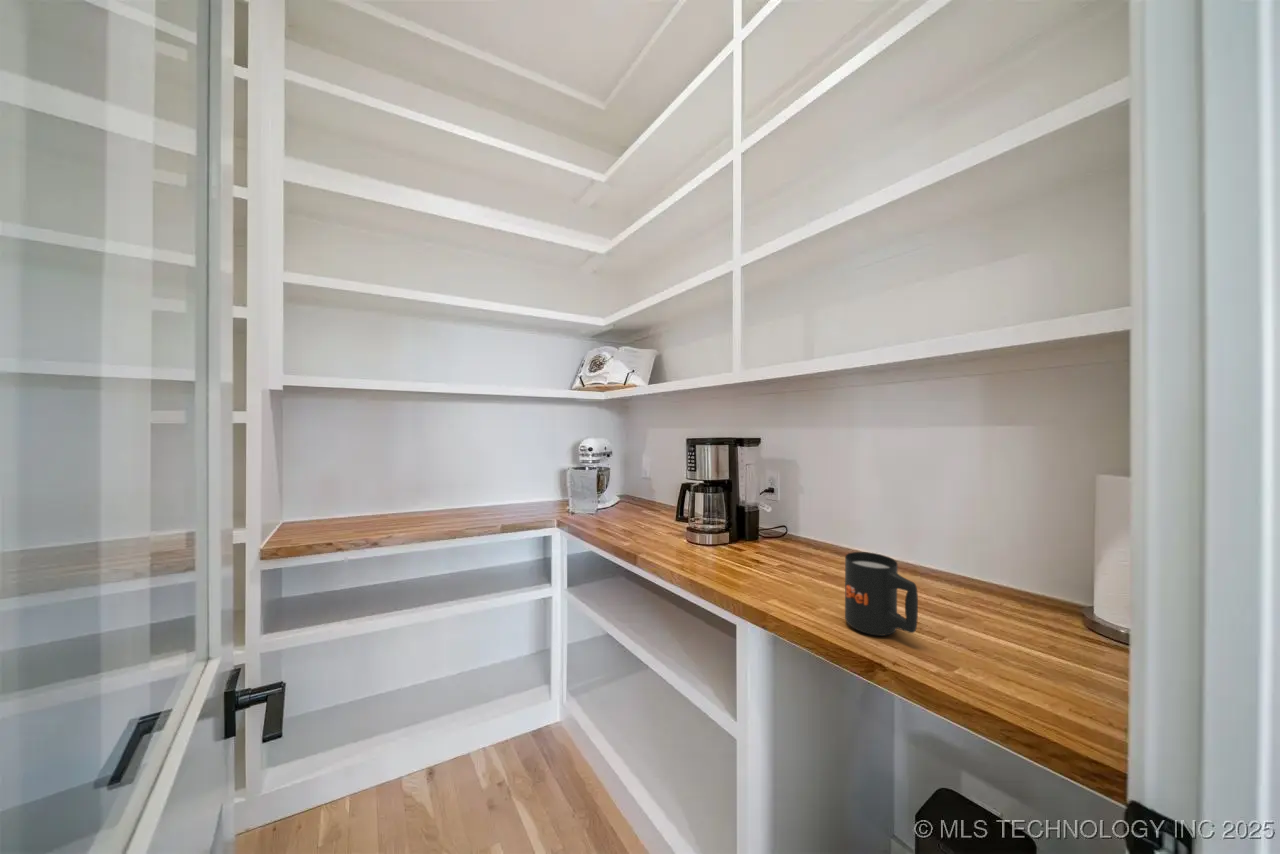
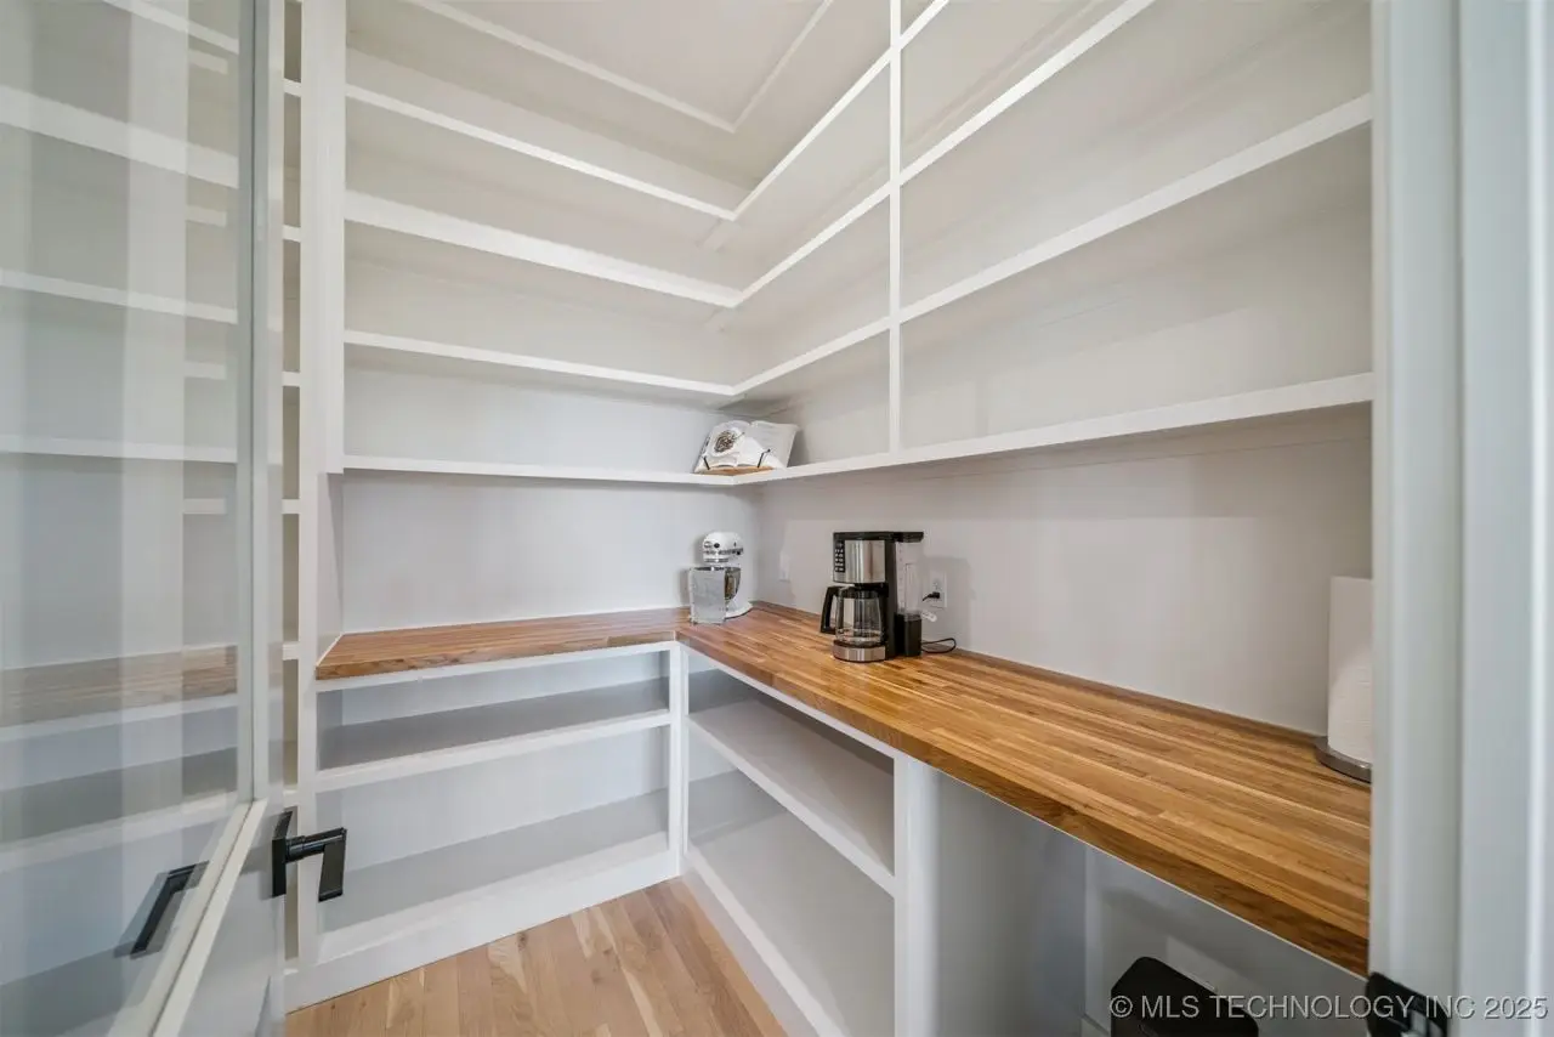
- mug (880, 596)
